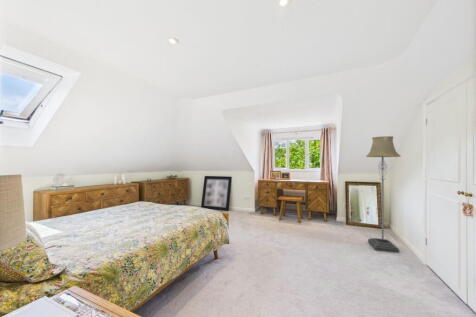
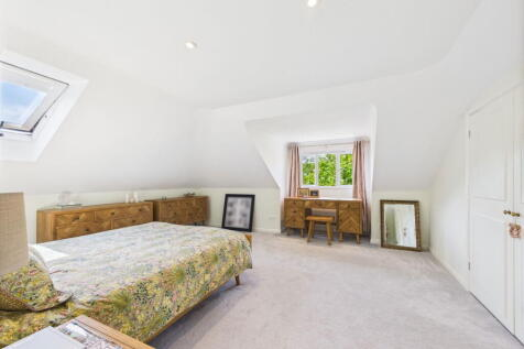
- floor lamp (382, 191)
